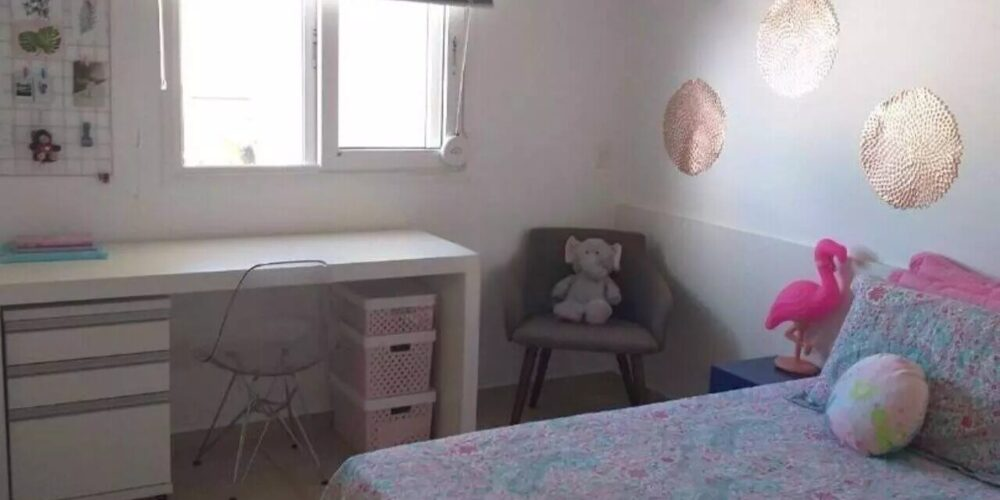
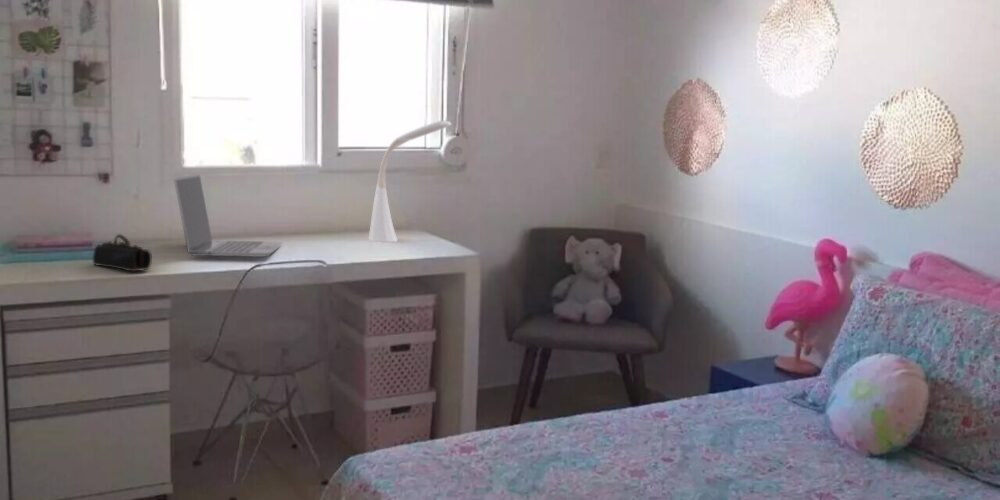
+ pencil case (122, 251)
+ desk lamp (385, 183)
+ laptop (208, 219)
